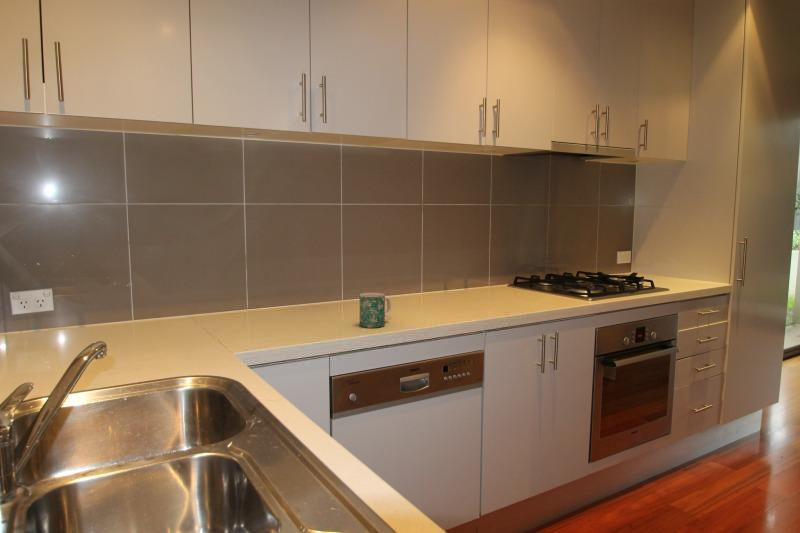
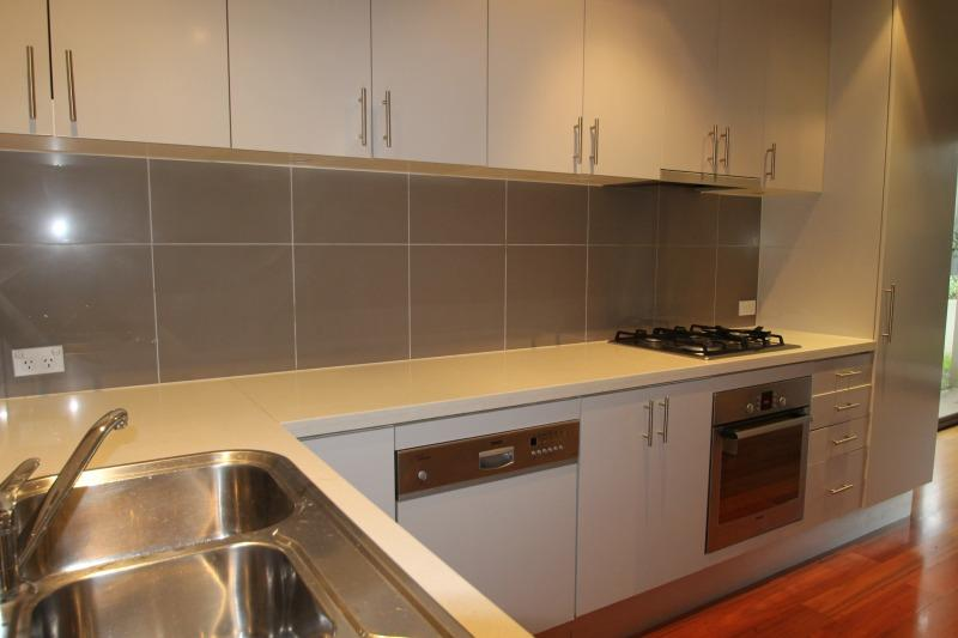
- mug (376, 309)
